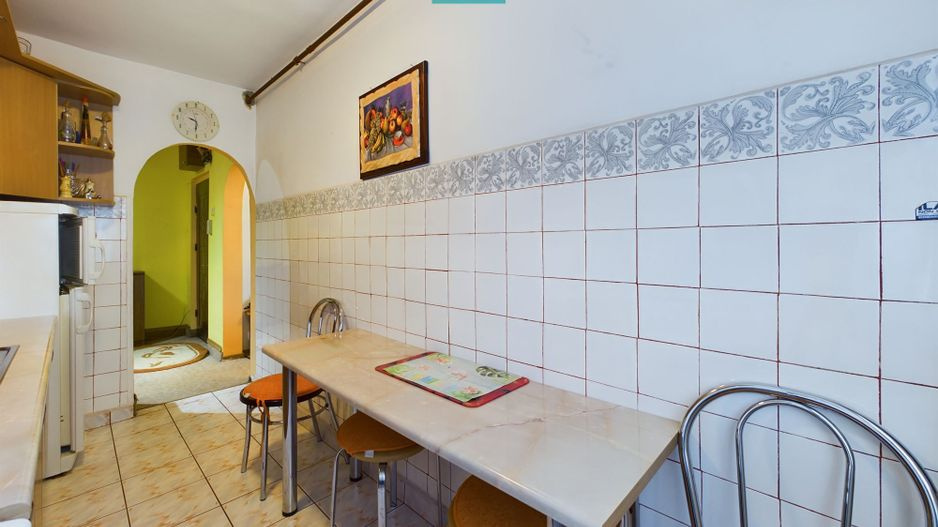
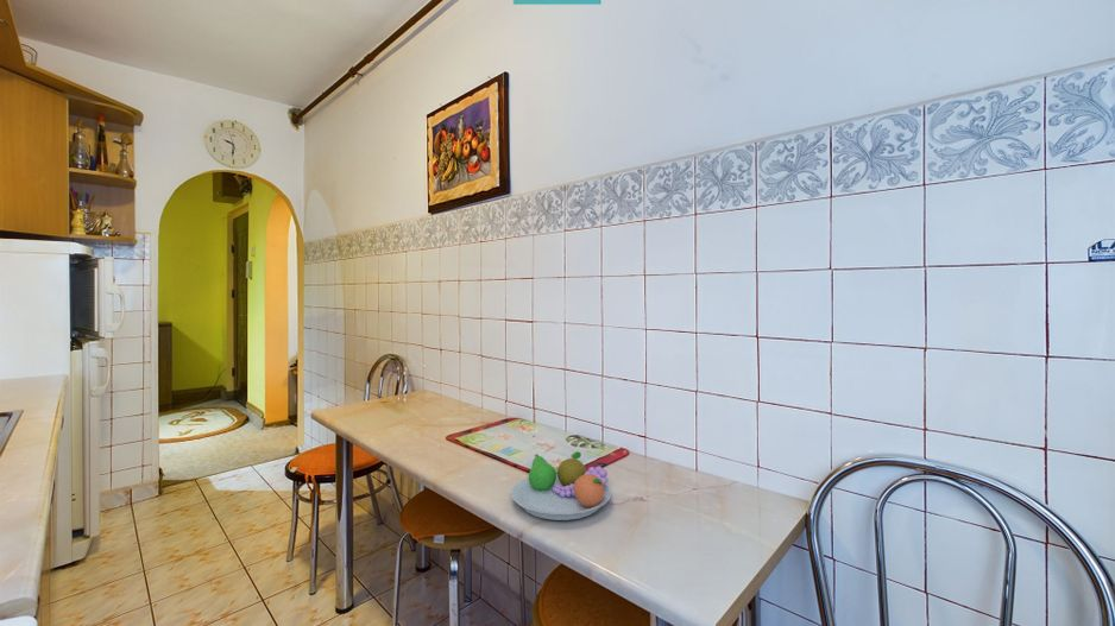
+ fruit bowl (560, 480)
